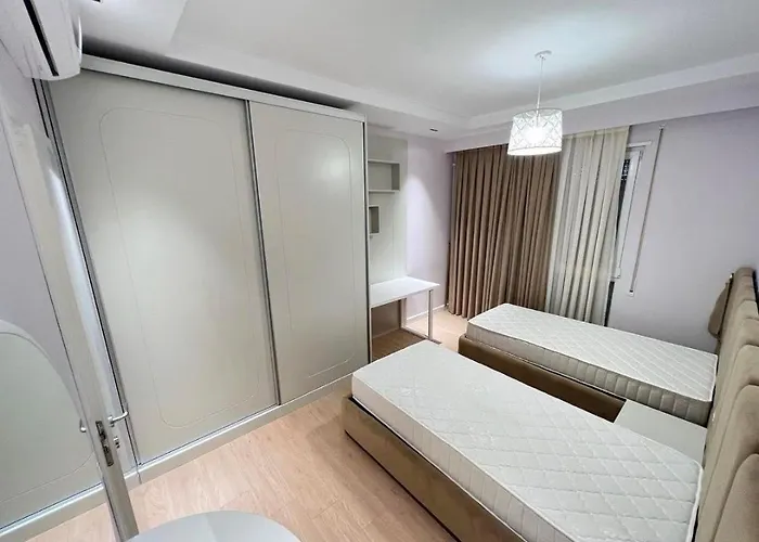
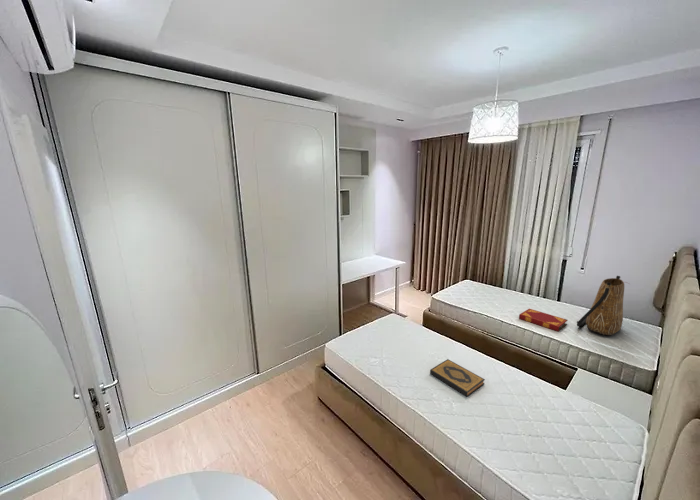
+ hardback book (456, 376)
+ tote bag (604, 303)
+ hardback book (542, 319)
